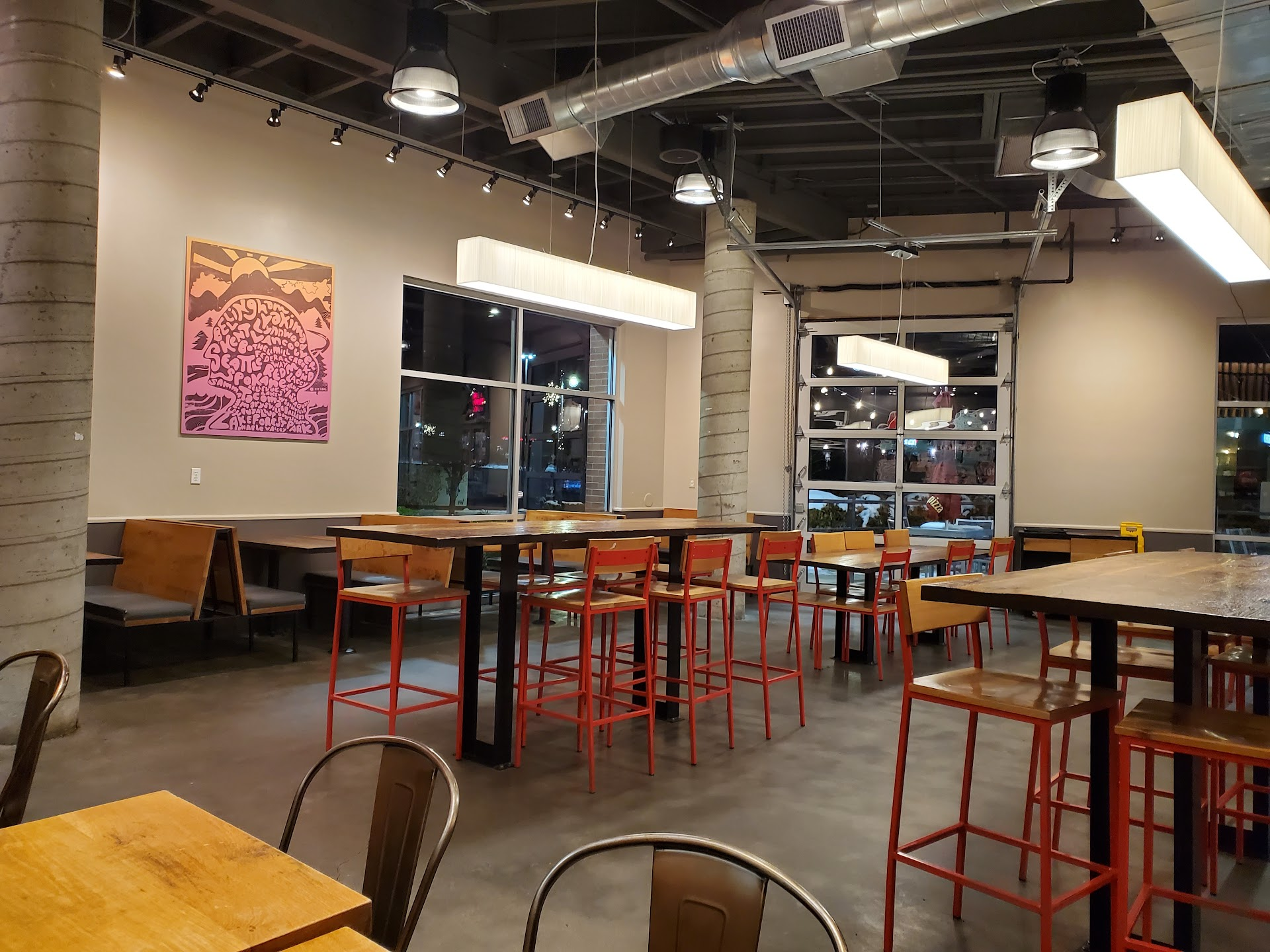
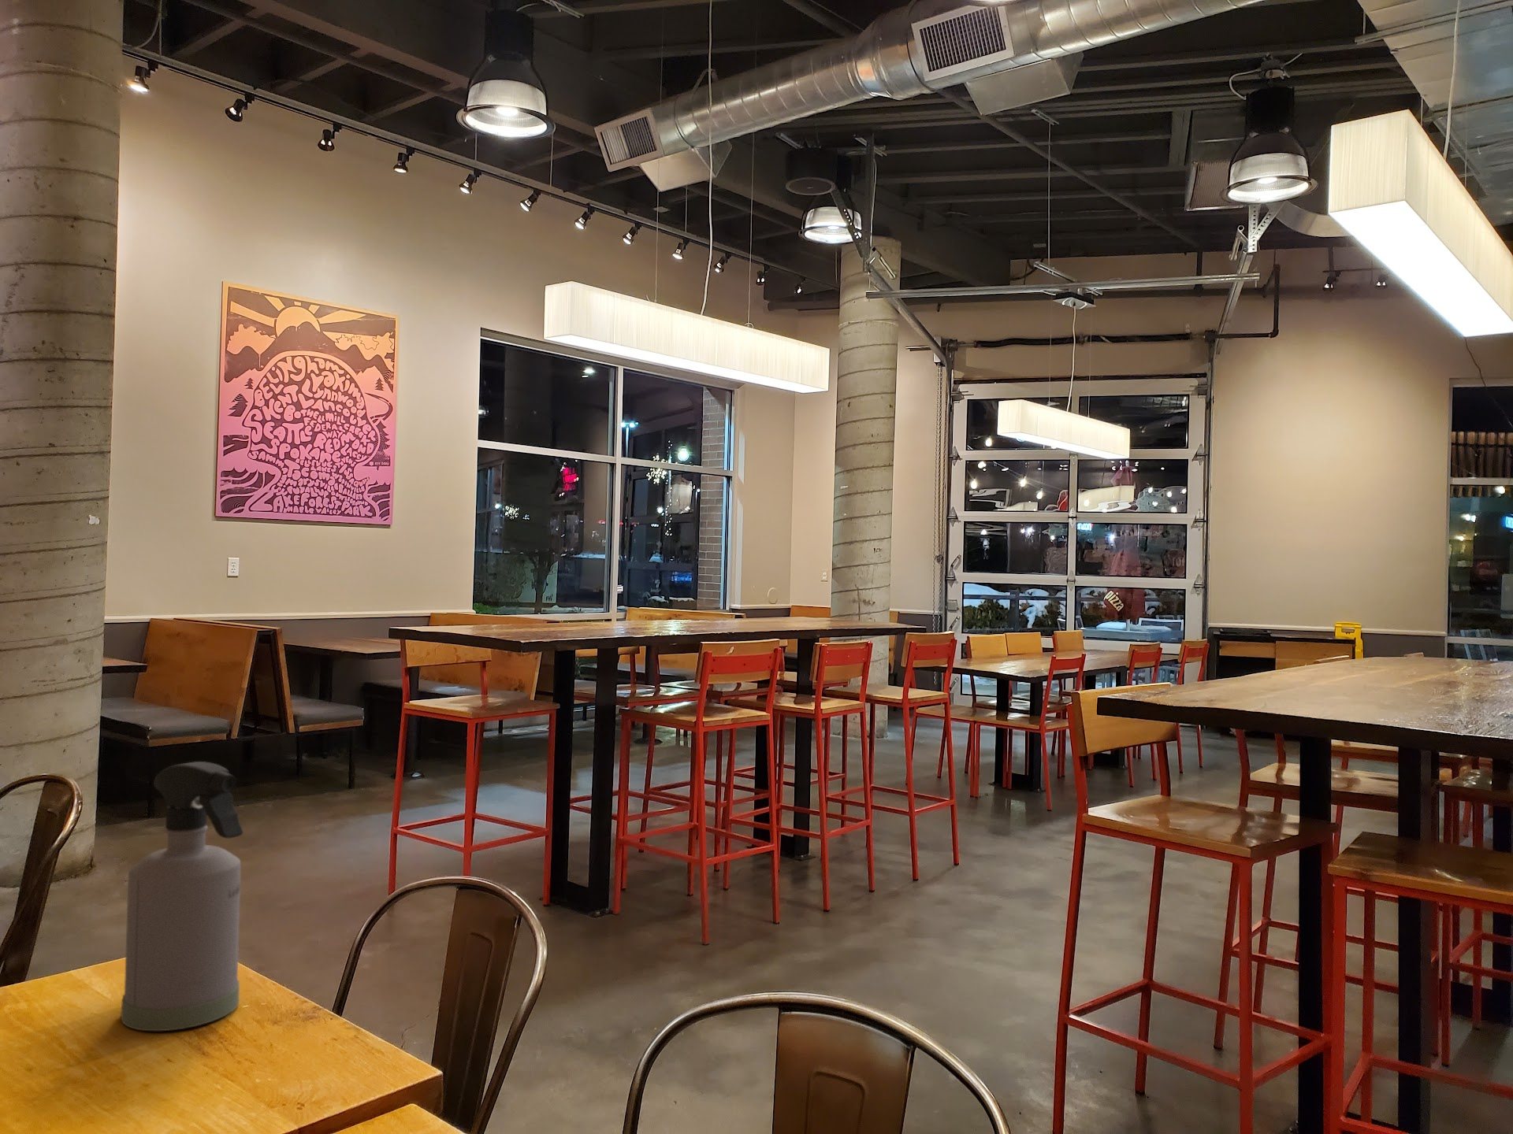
+ spray bottle (191, 886)
